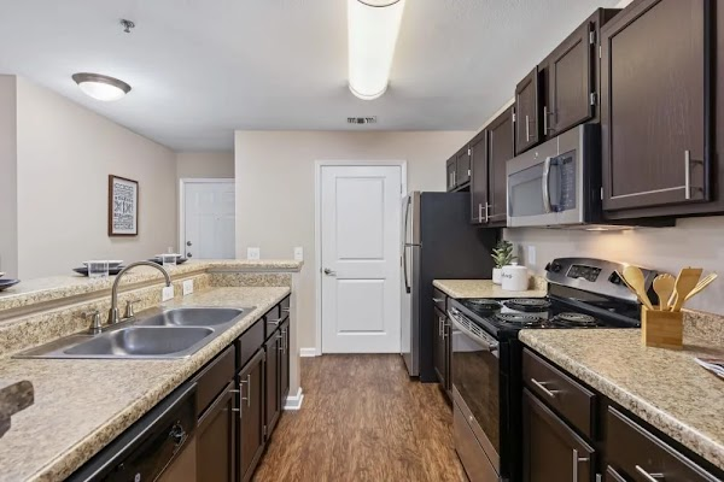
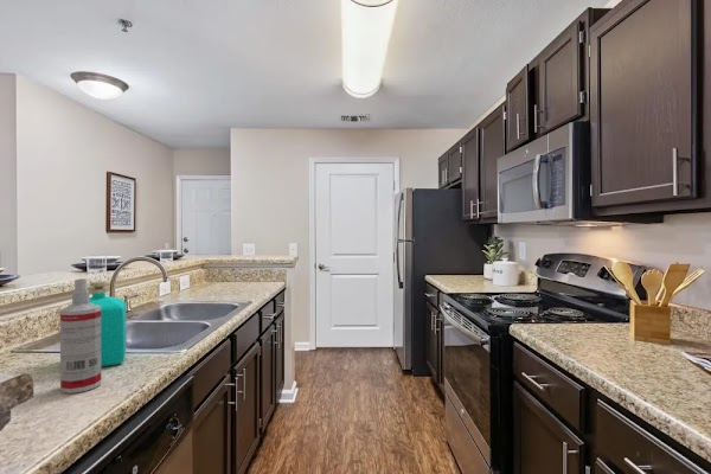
+ spray bottle (81, 332)
+ soap bottle (101, 321)
